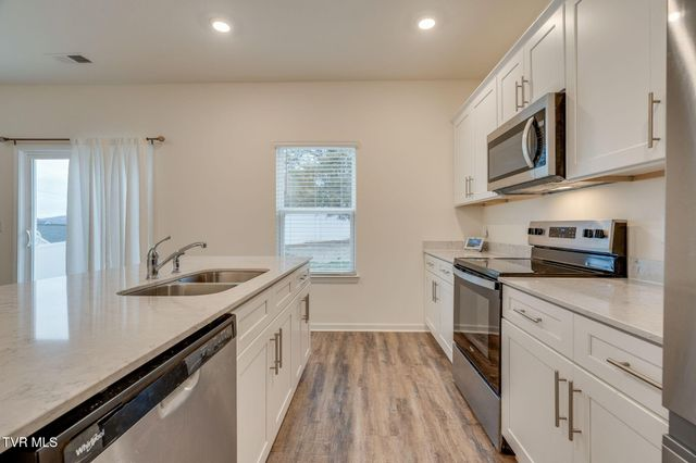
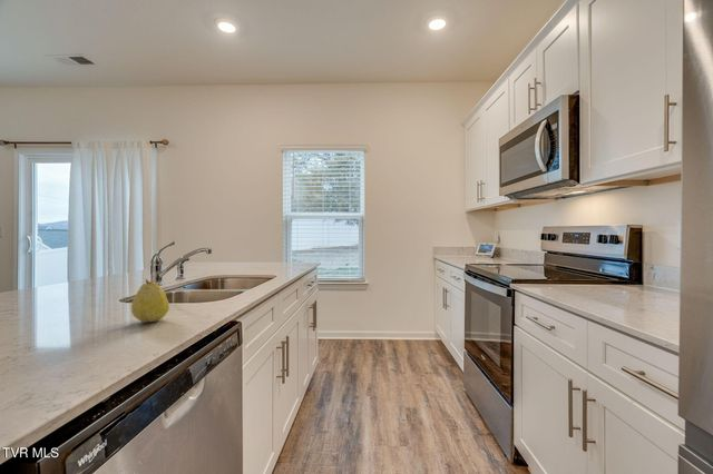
+ fruit (150, 299)
